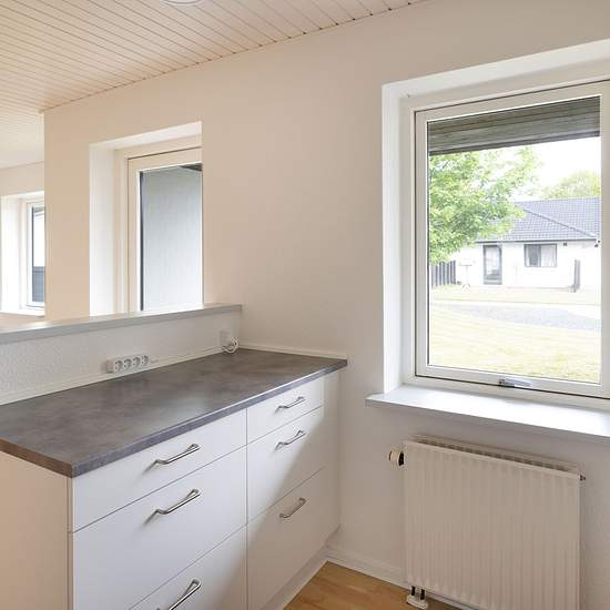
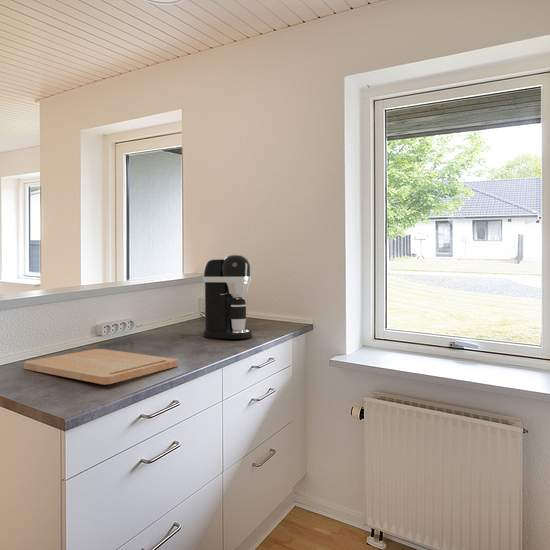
+ cutting board (101, 363)
+ coffee maker (227, 295)
